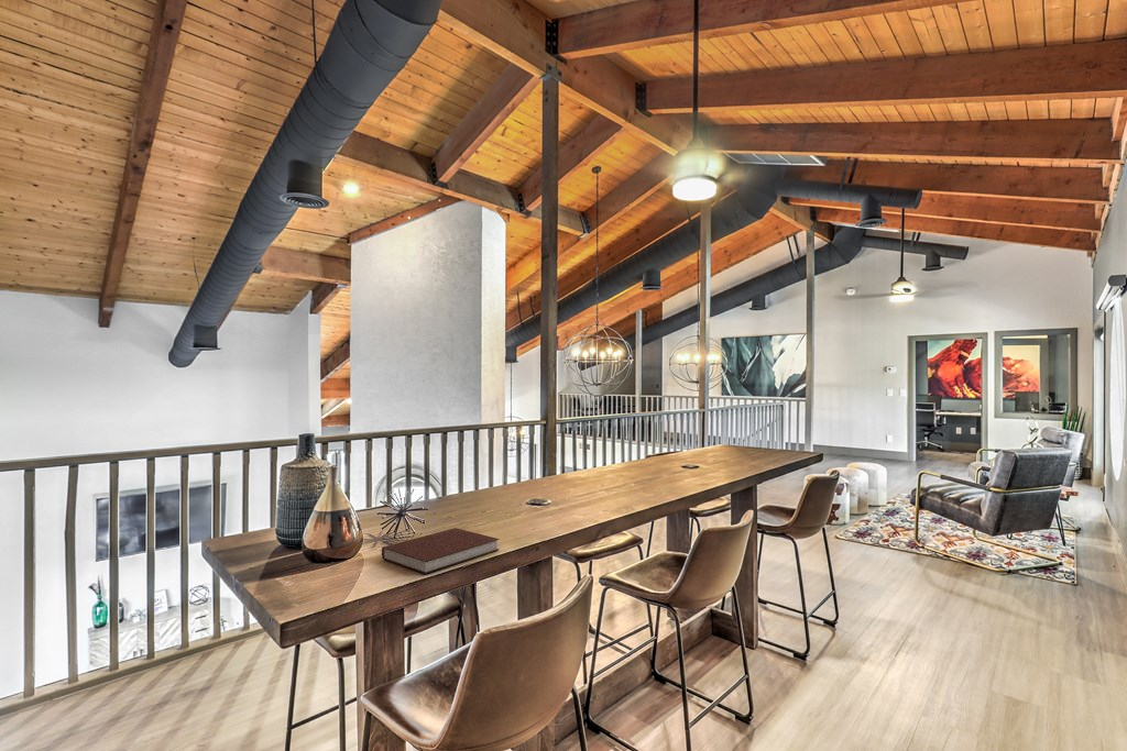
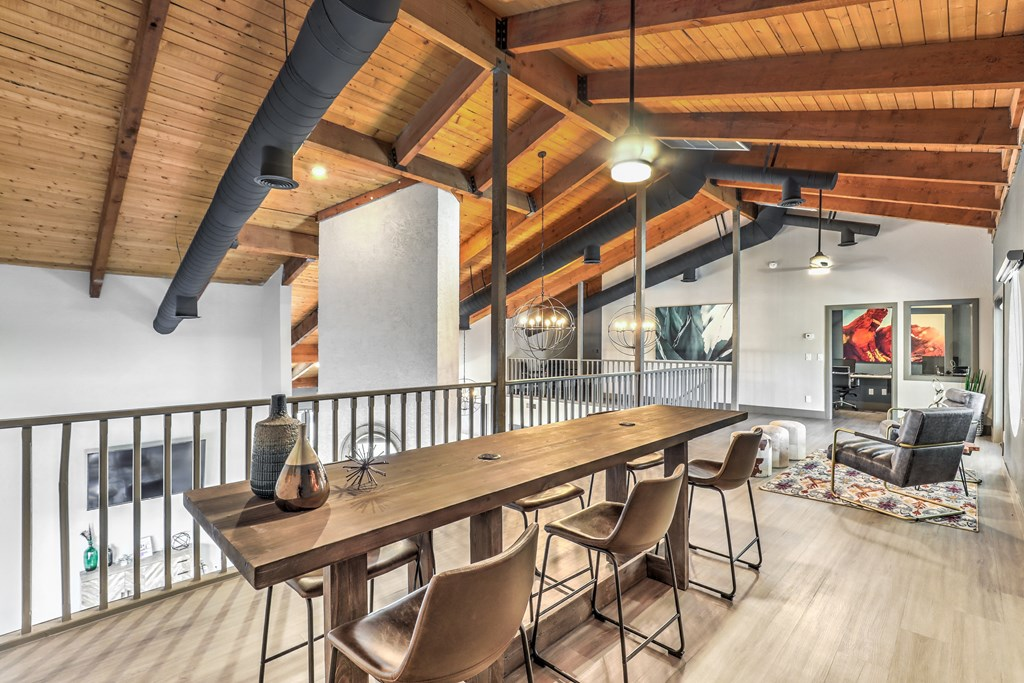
- notebook (441, 548)
